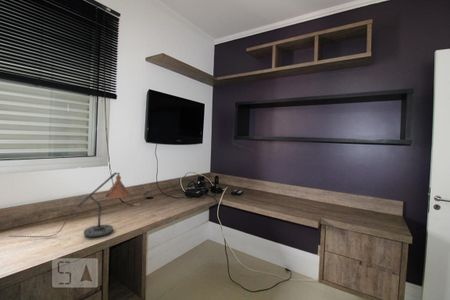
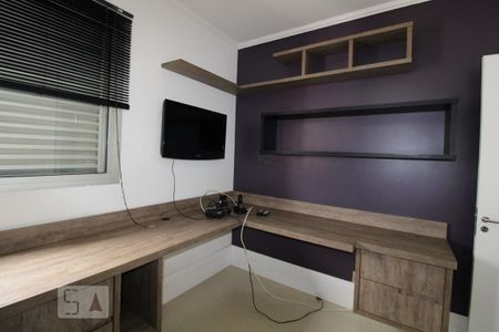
- desk lamp (77, 205)
